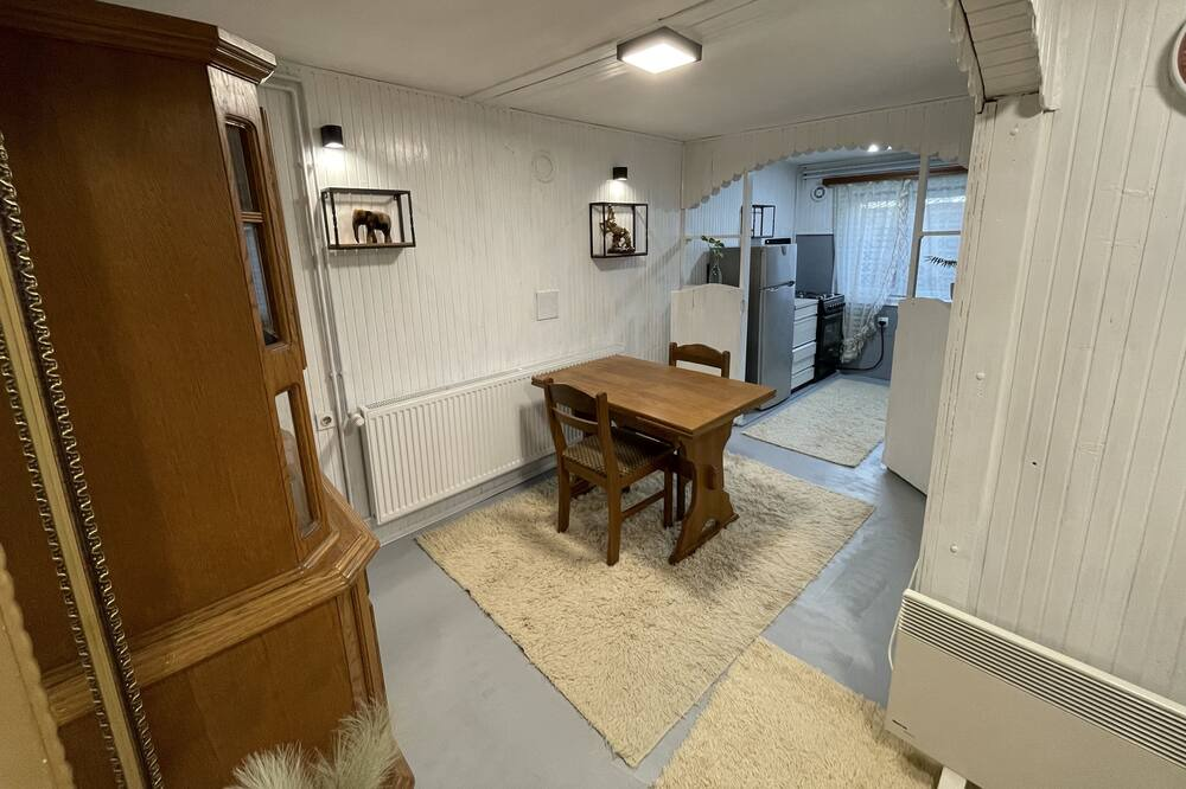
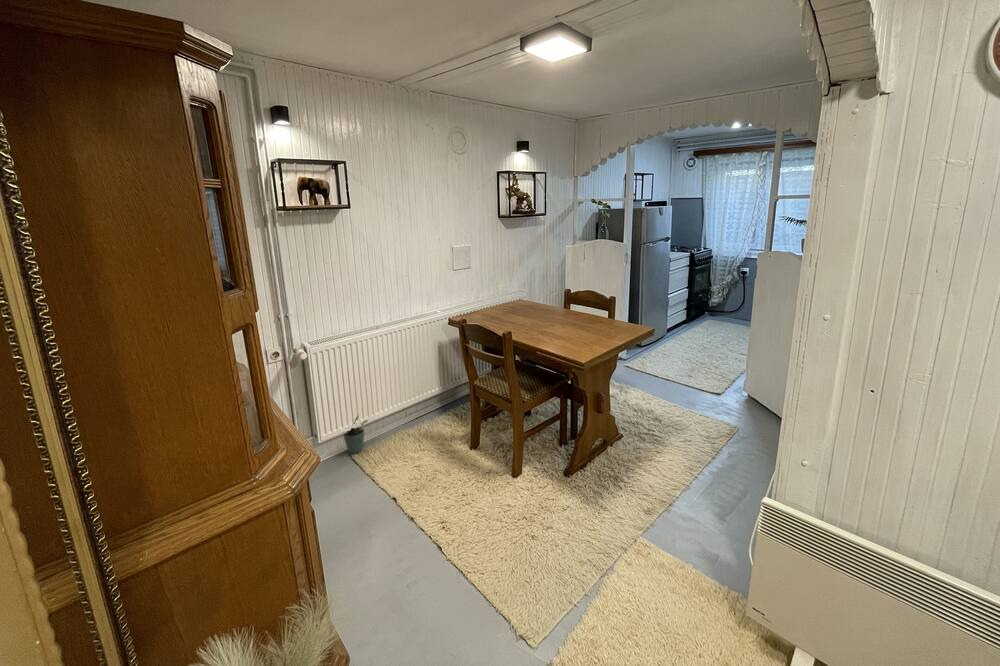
+ potted plant (354, 433)
